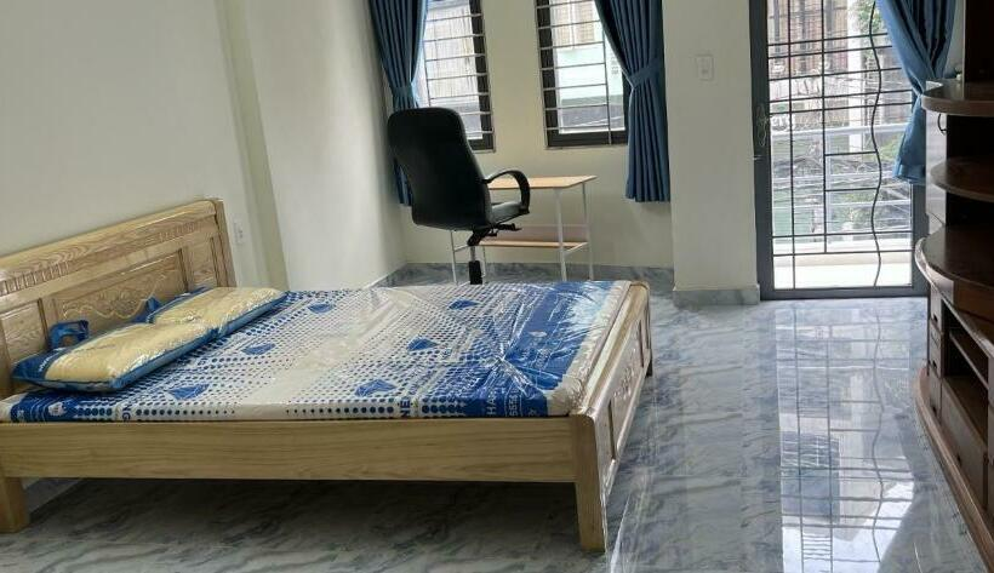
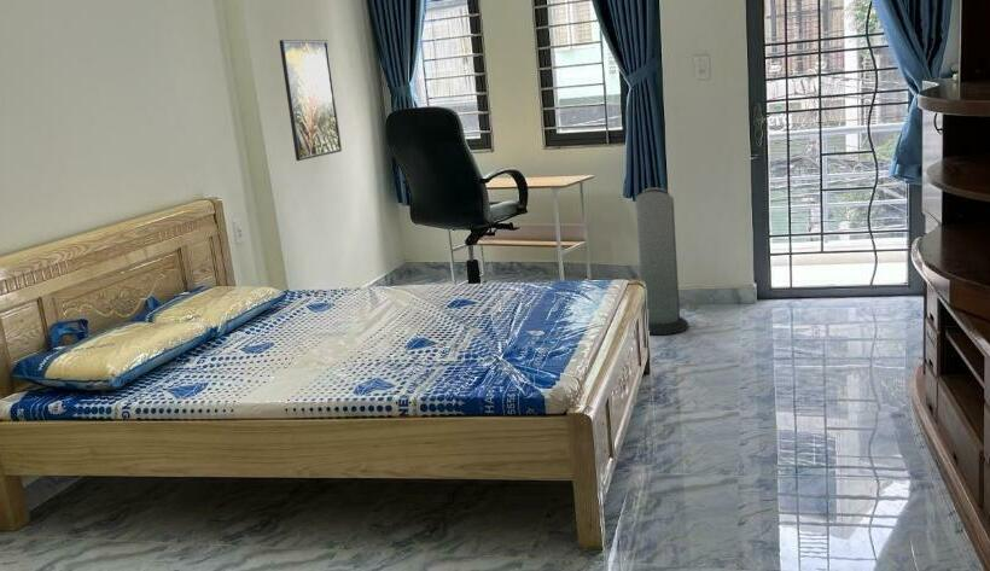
+ air purifier (658, 257)
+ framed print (311, 98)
